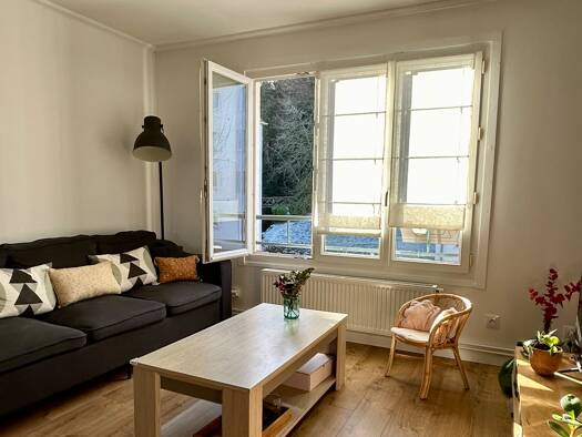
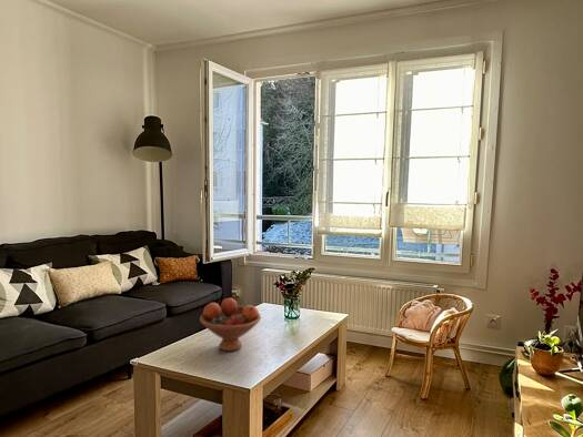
+ fruit bowl (230, 325)
